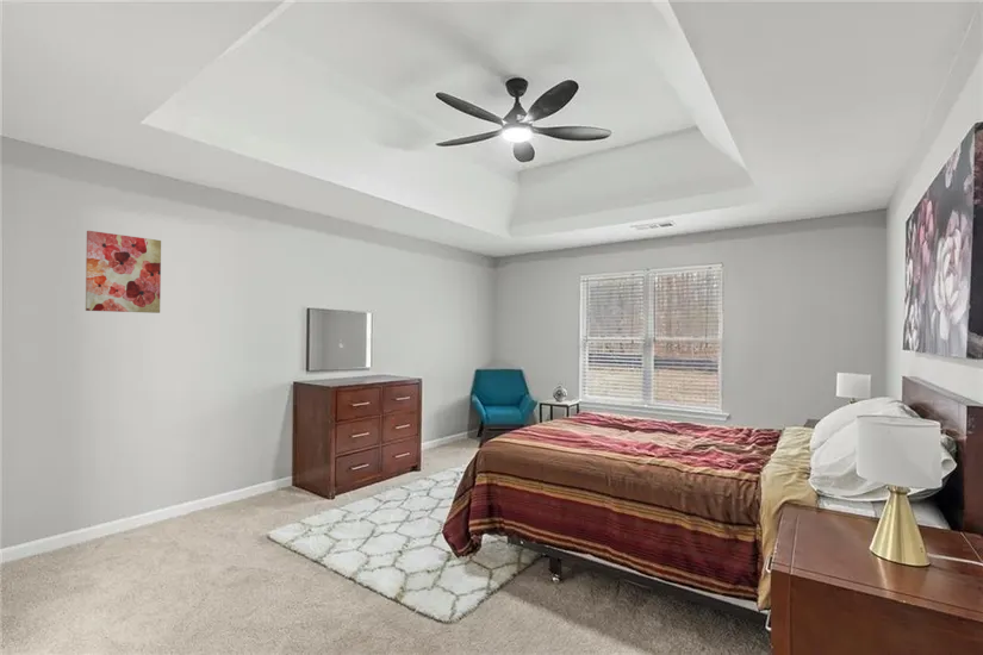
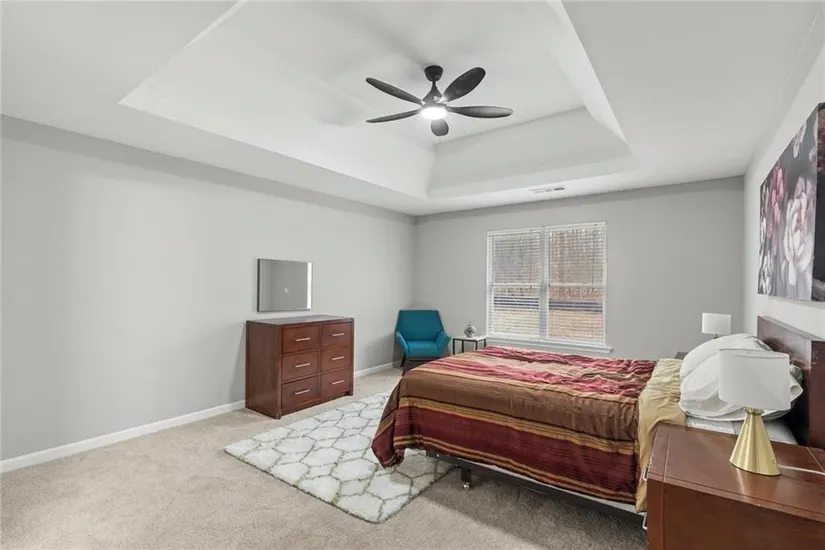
- wall art (125, 273)
